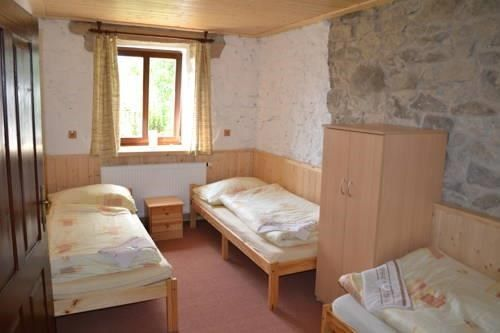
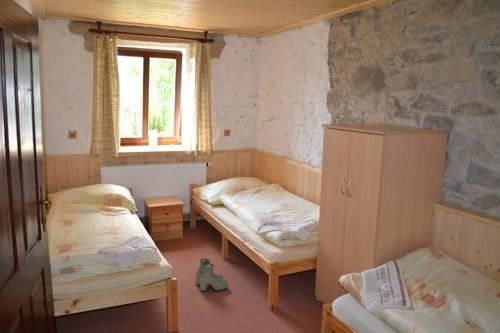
+ boots (211, 273)
